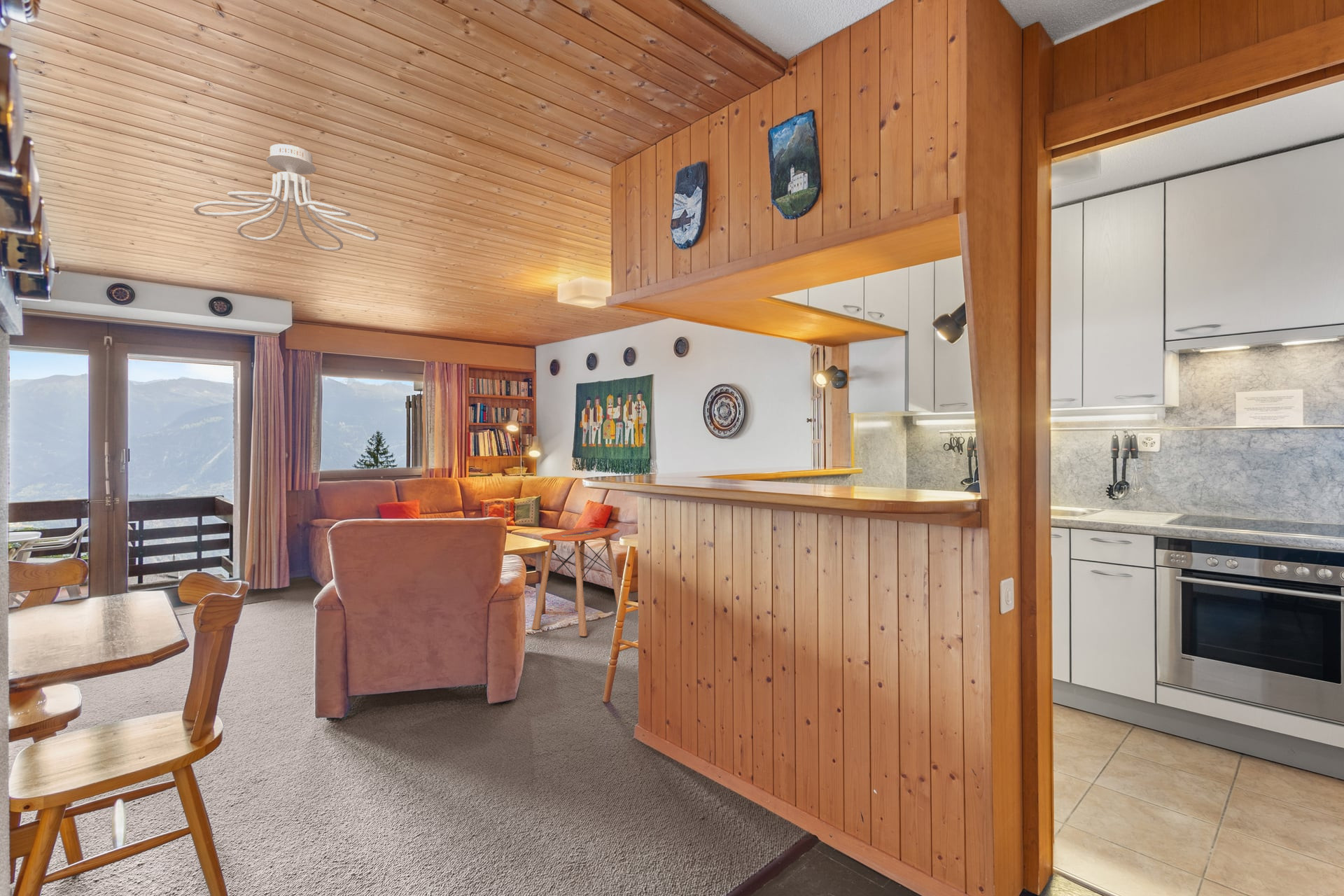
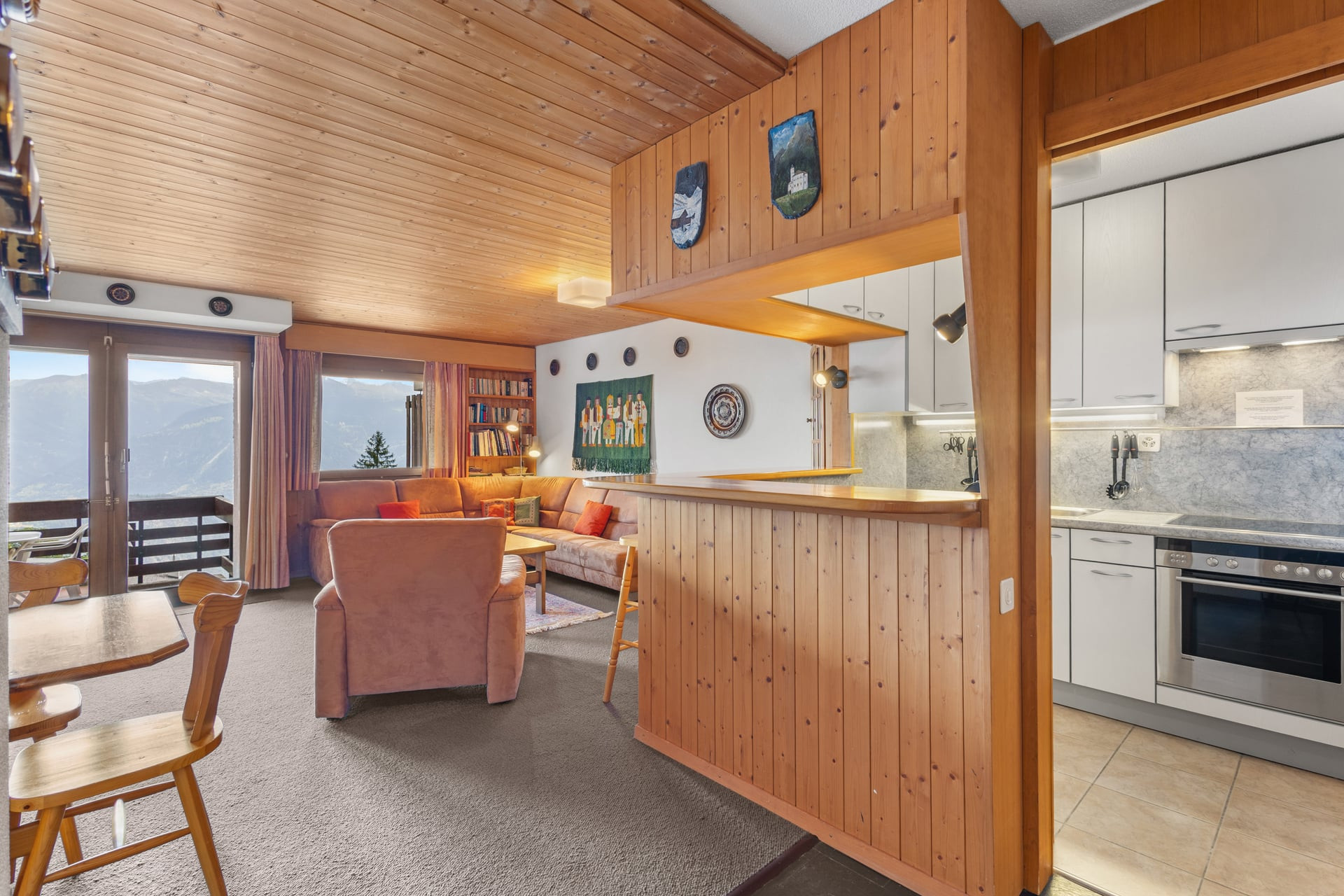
- ceiling light fixture (291, 189)
- side table (580, 577)
